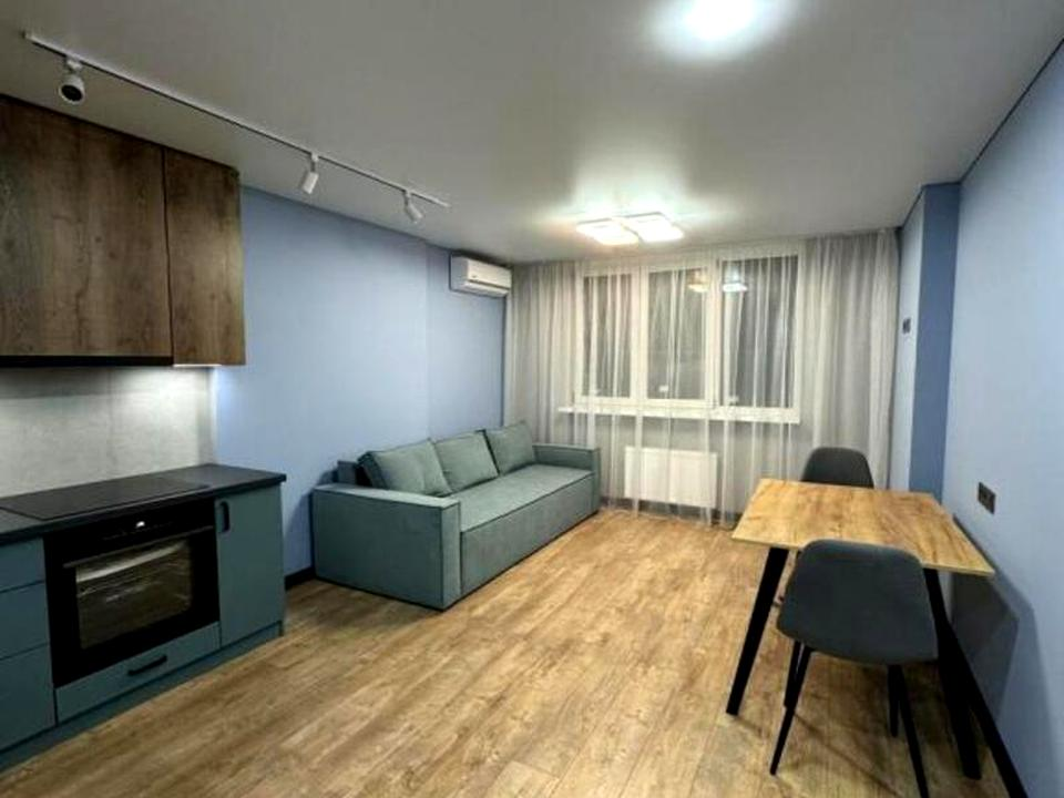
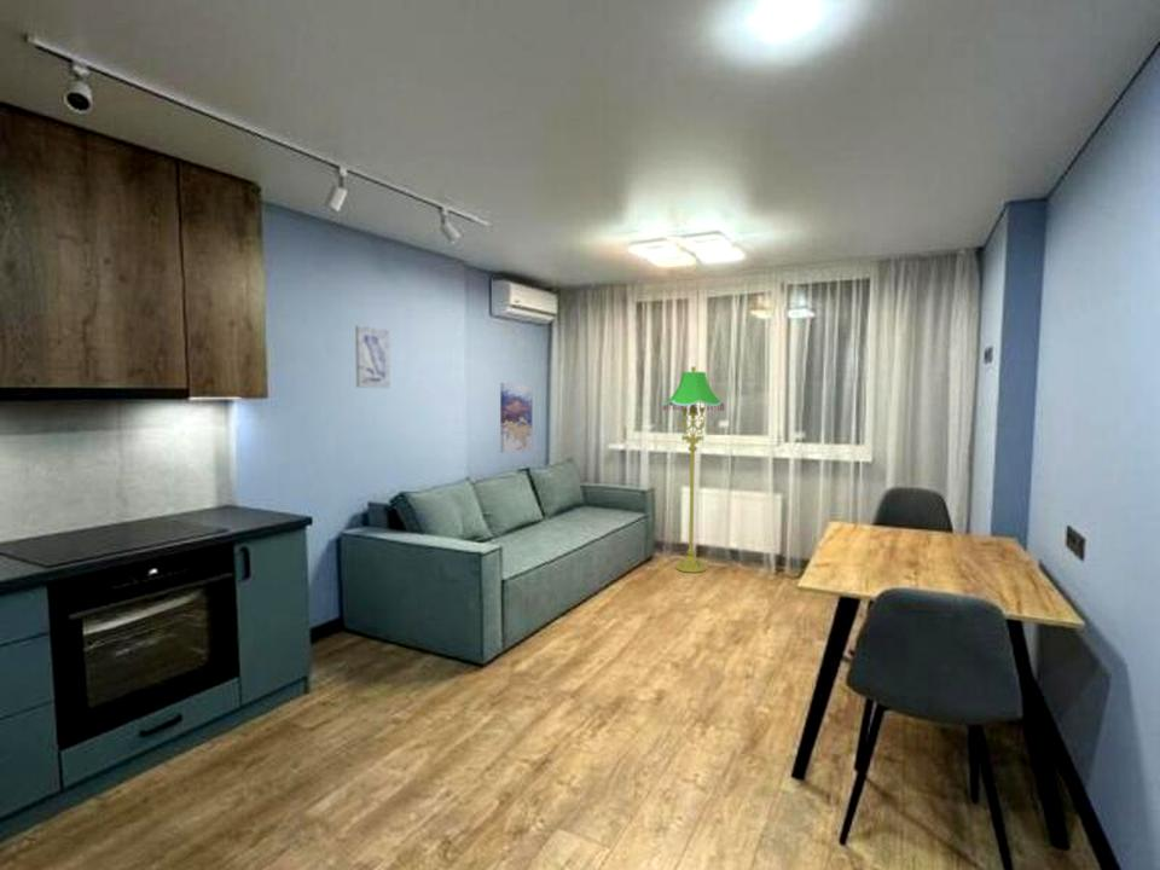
+ floor lamp (691, 468)
+ wall art (372, 358)
+ wall art (516, 417)
